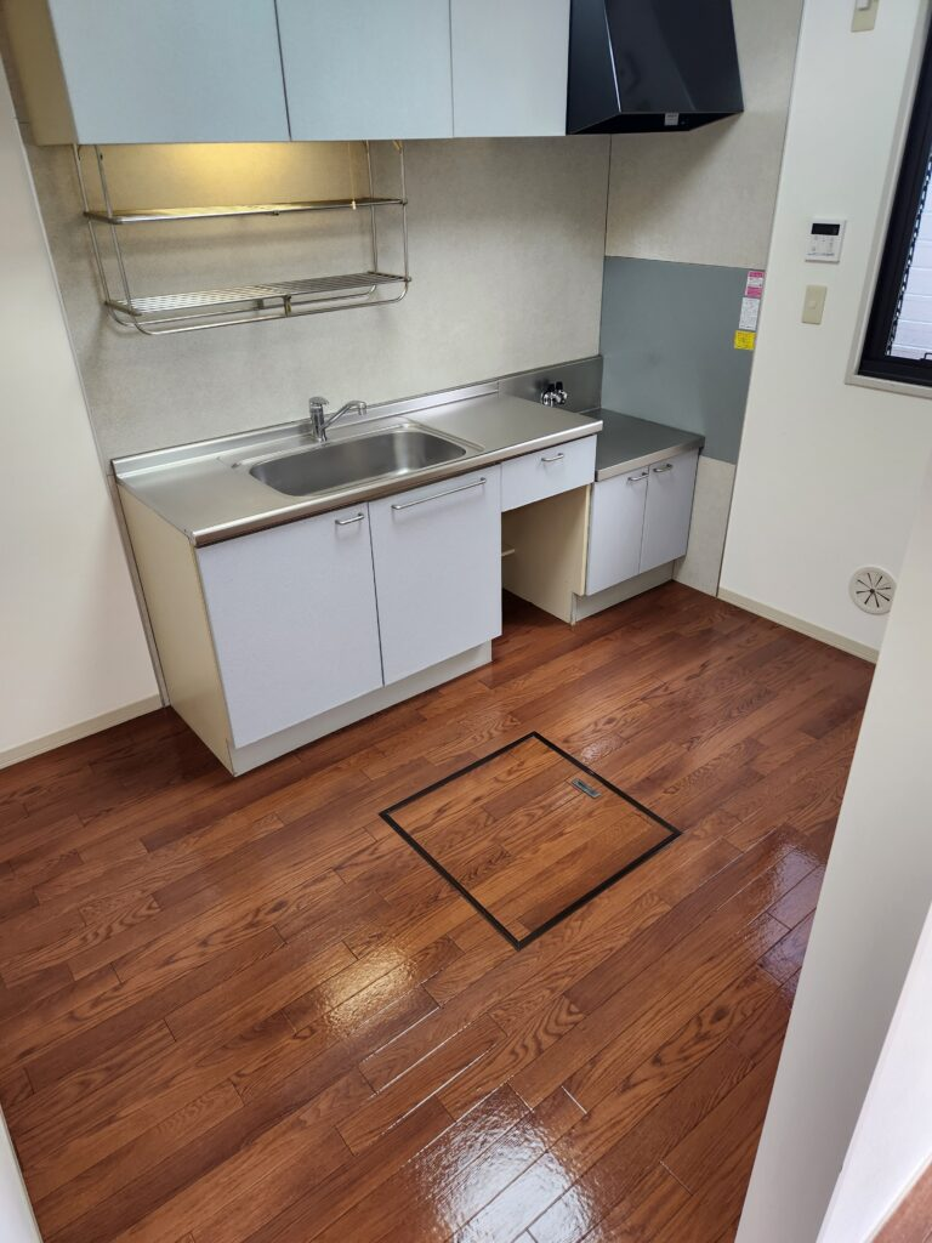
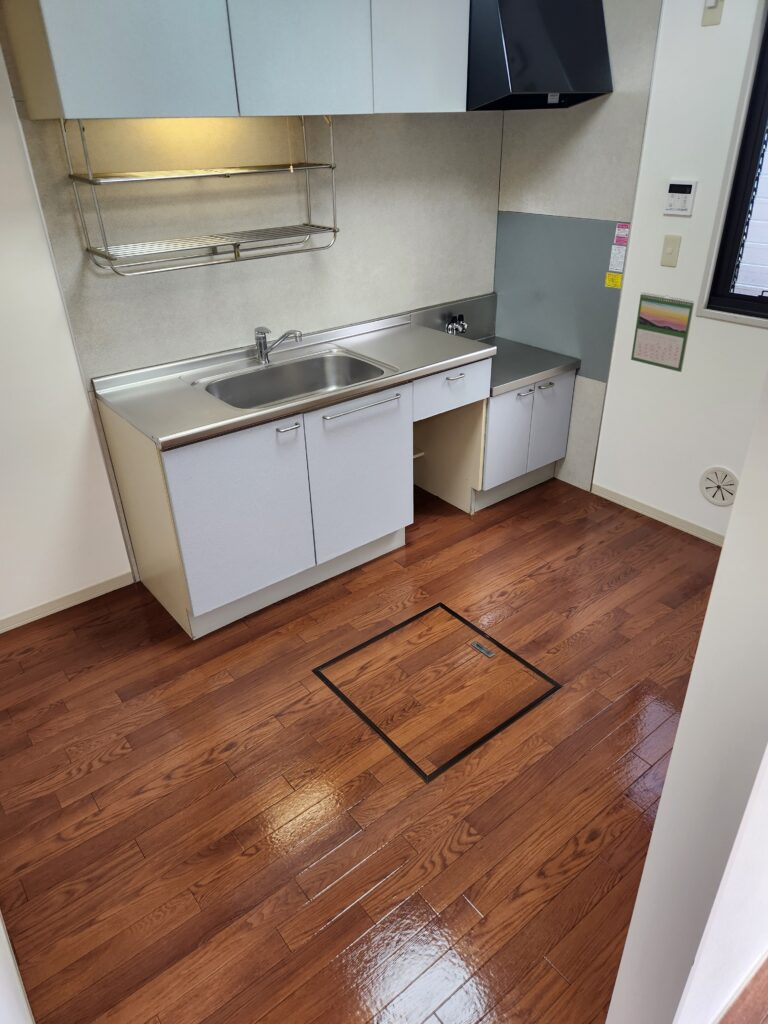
+ calendar (661, 331)
